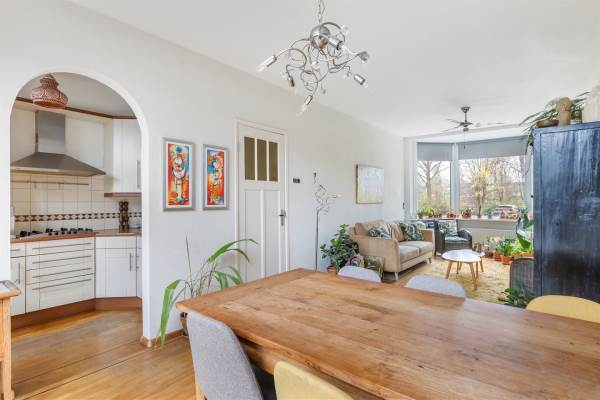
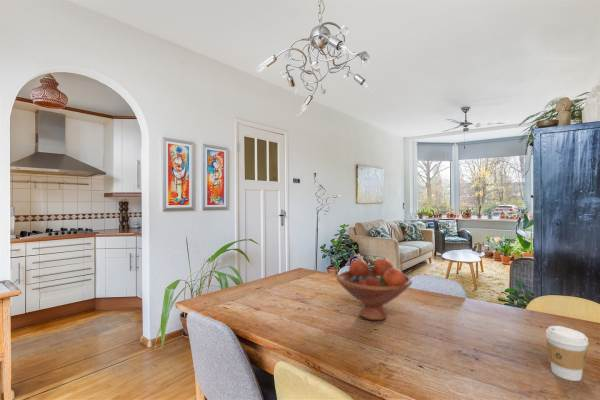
+ fruit bowl (373, 289)
+ coffee cup (566, 352)
